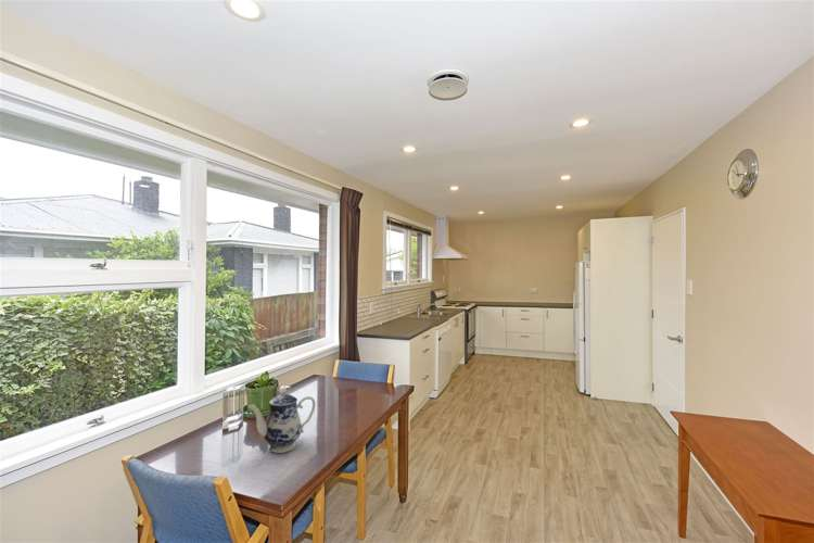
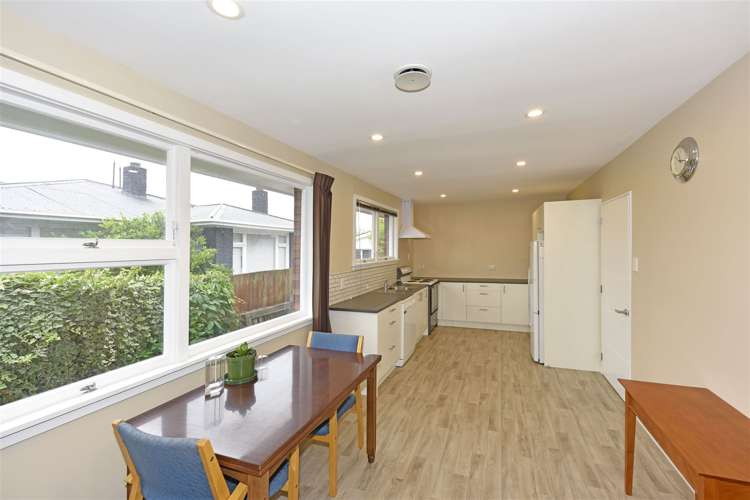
- teapot (282, 417)
